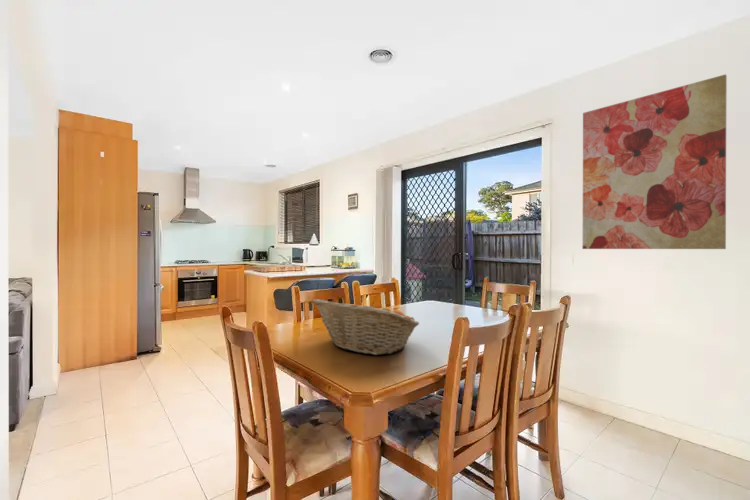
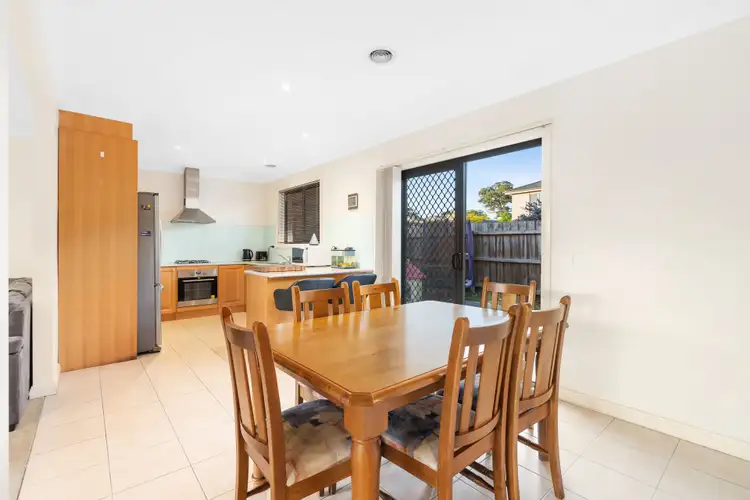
- wall art (645, 172)
- fruit basket (364, 321)
